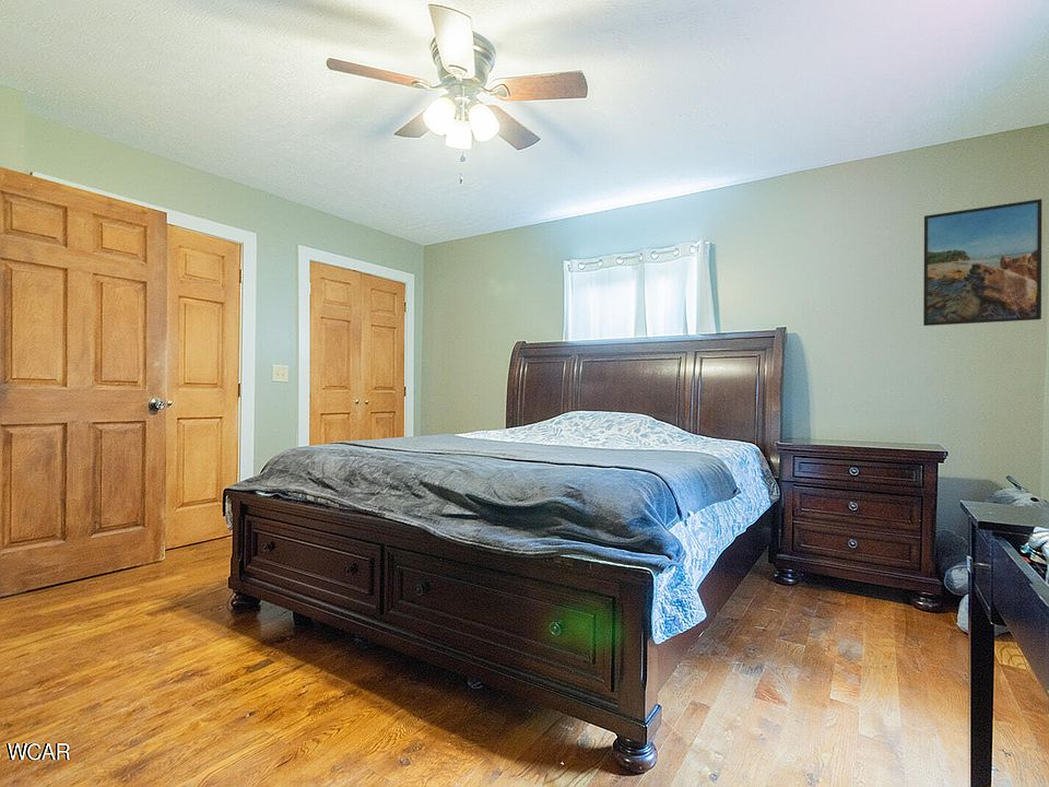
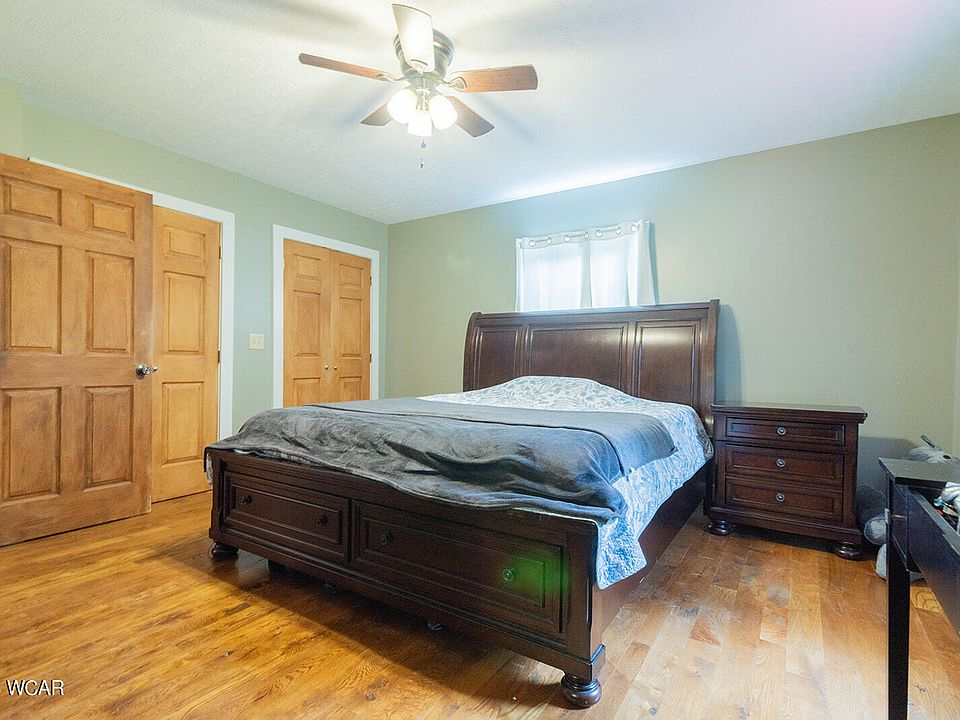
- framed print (979, 265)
